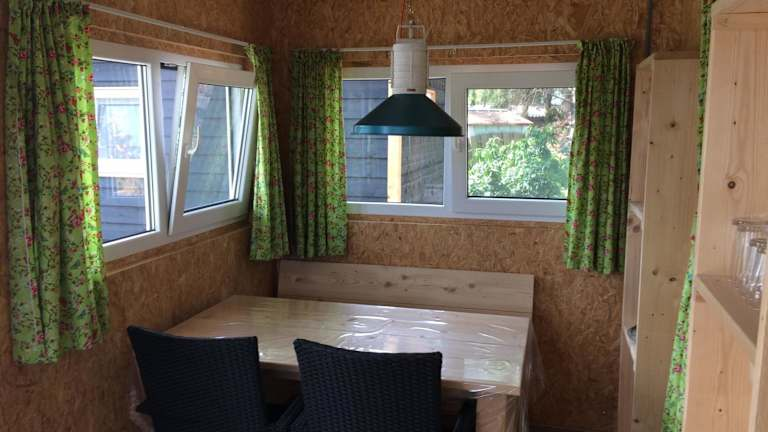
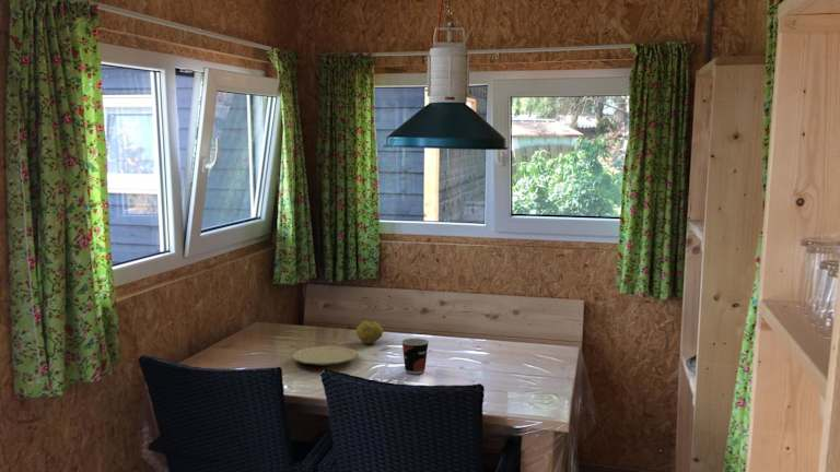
+ plate (325, 357)
+ fruit (369, 332)
+ cup (415, 356)
